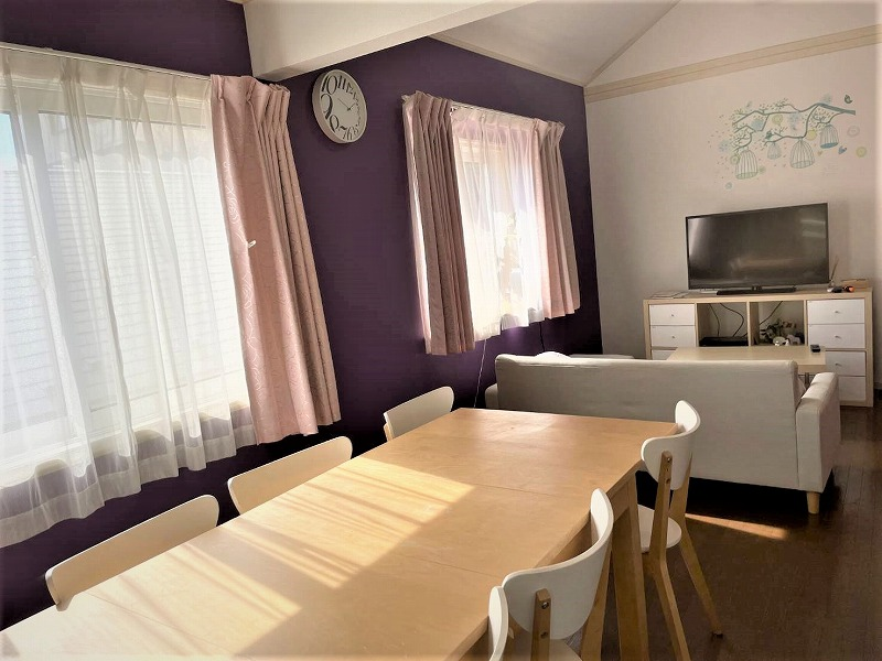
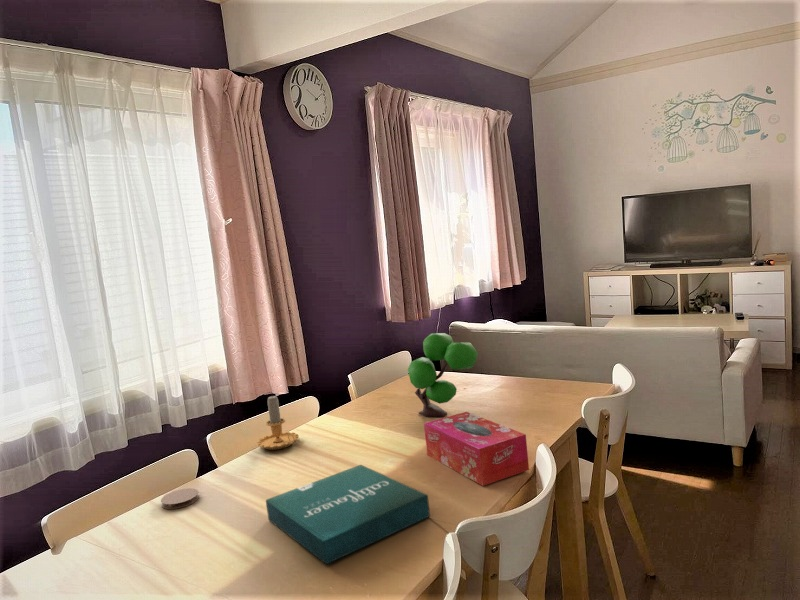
+ tissue box (473, 445)
+ candle (277, 420)
+ pizza box (346, 507)
+ coaster (180, 498)
+ plant (442, 374)
